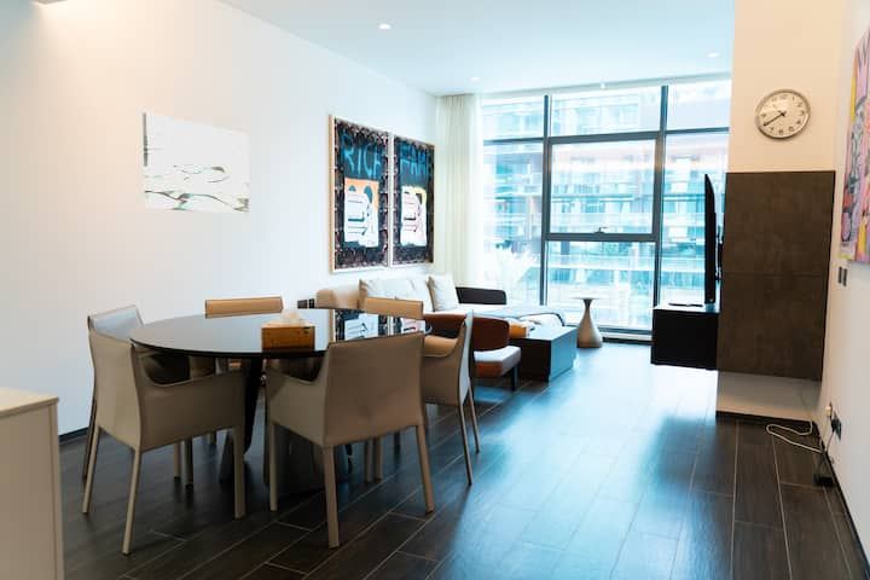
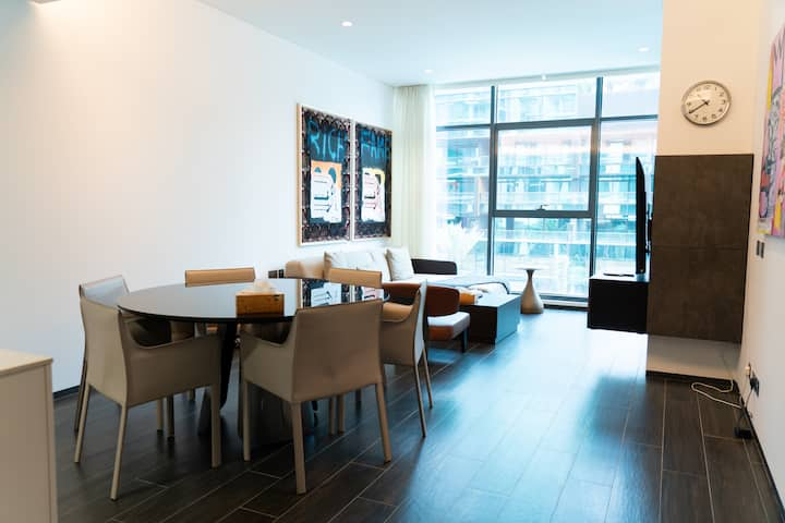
- wall art (199, 168)
